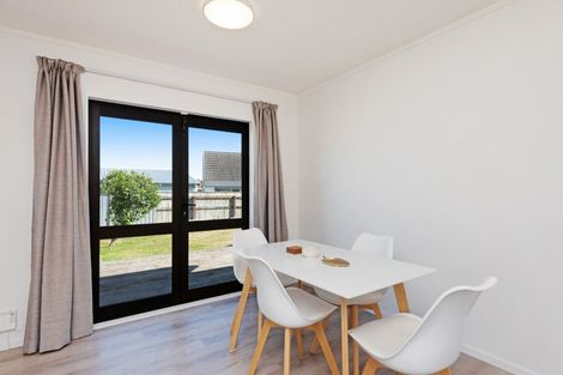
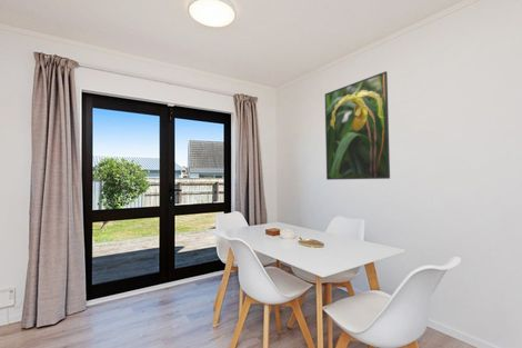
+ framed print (353, 131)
